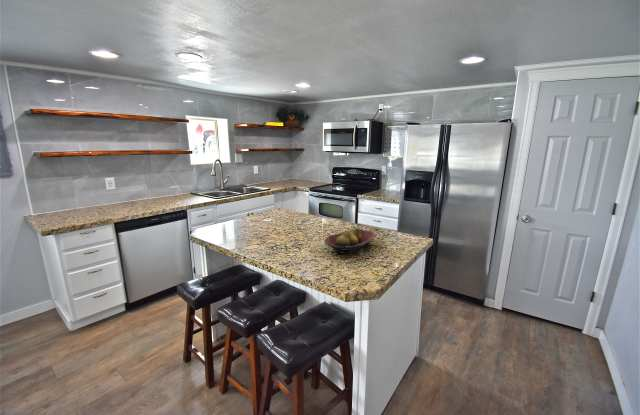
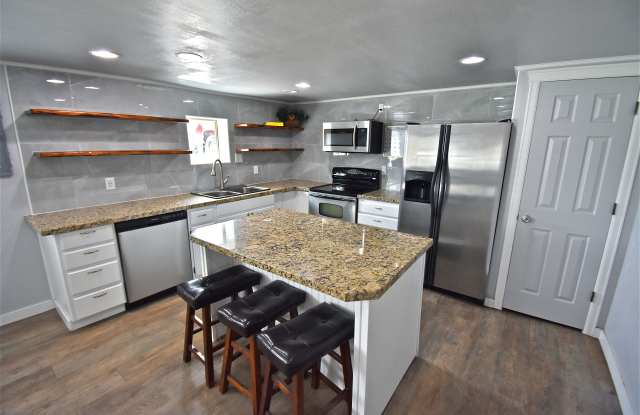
- fruit bowl (350, 238)
